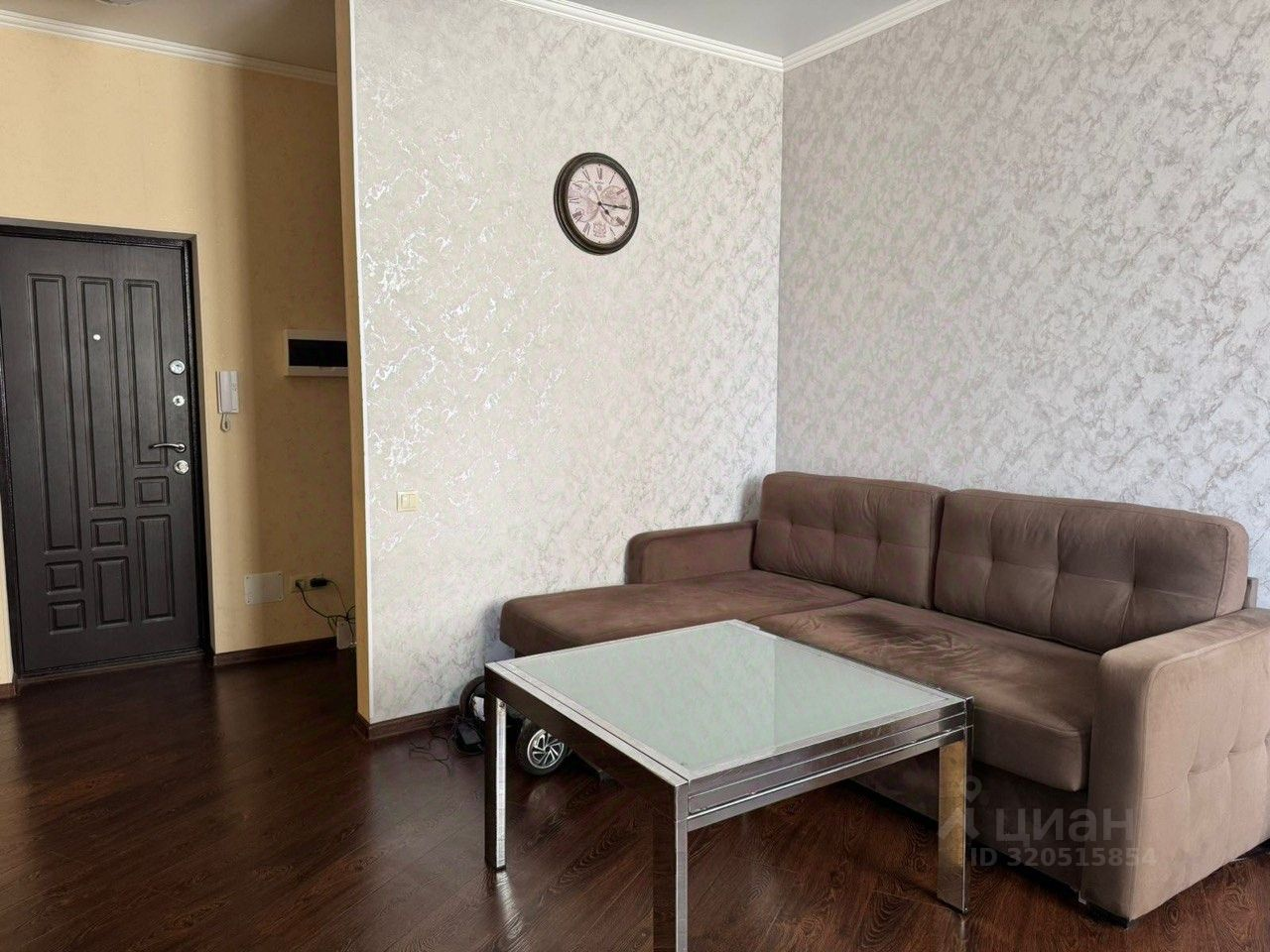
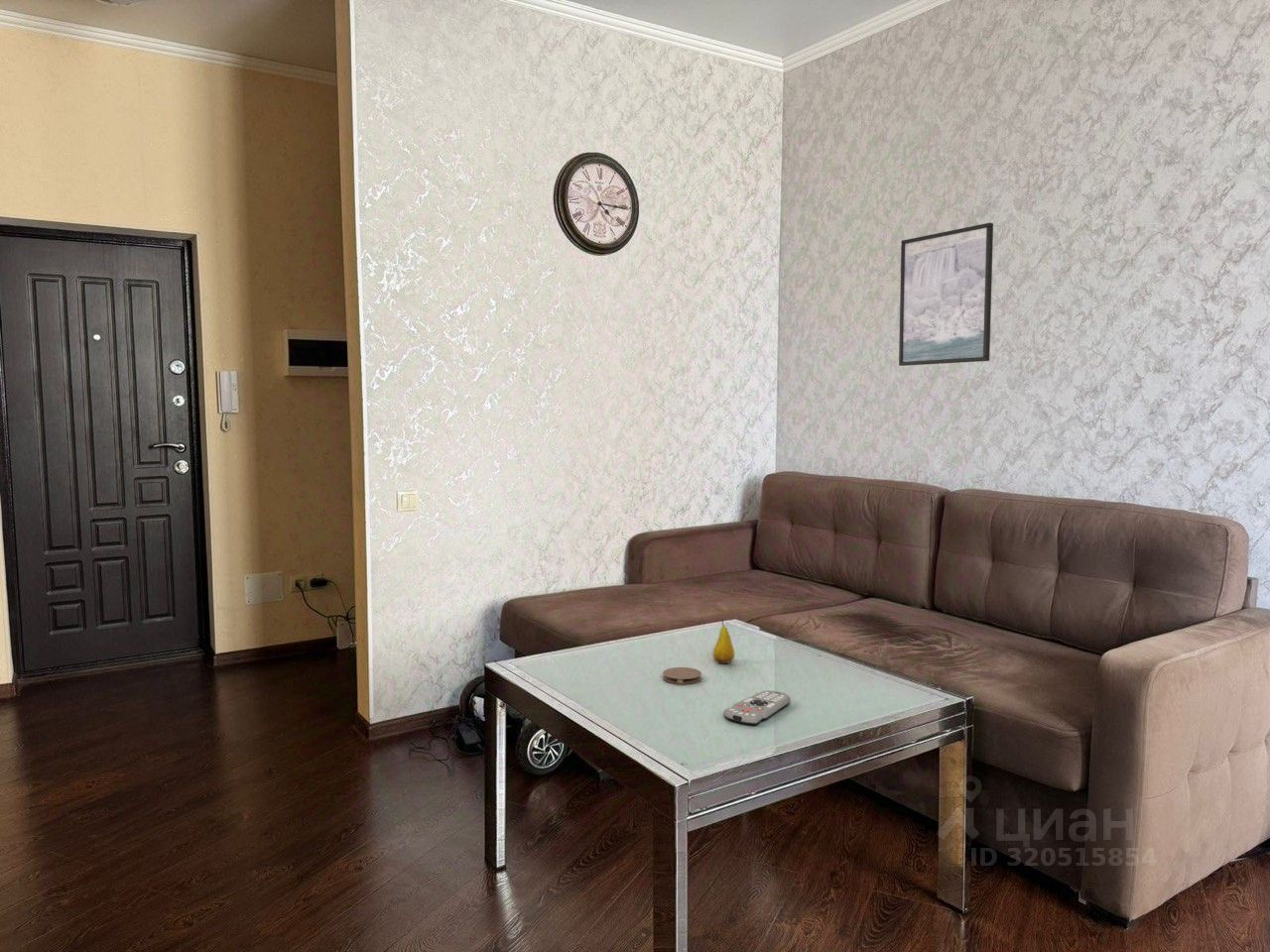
+ coaster (682, 675)
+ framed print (943, 298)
+ fruit (723, 641)
+ remote control (759, 706)
